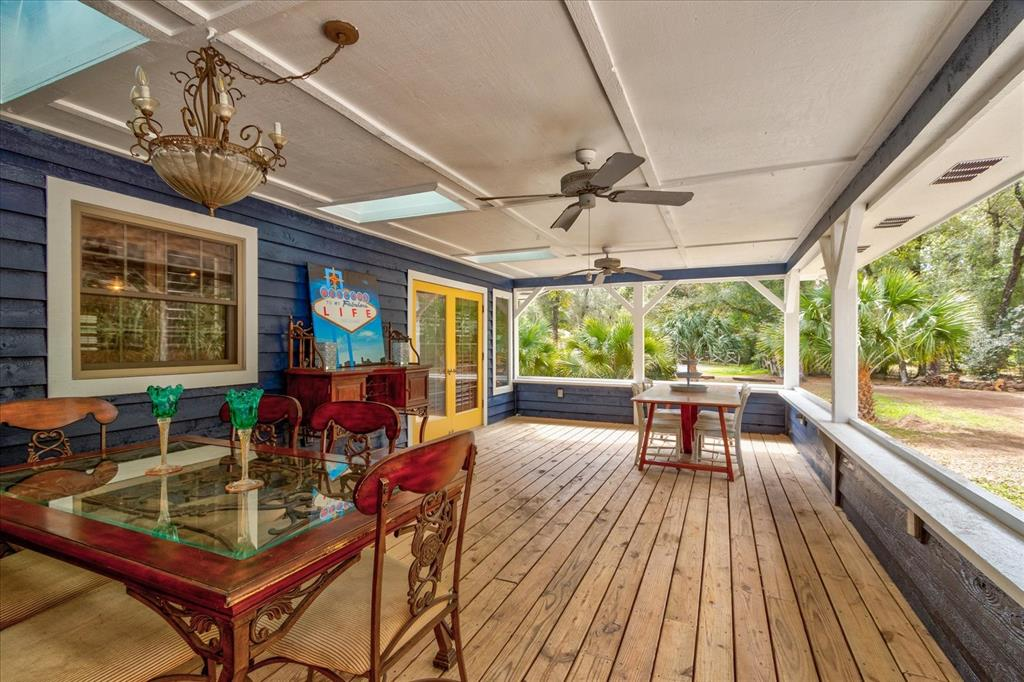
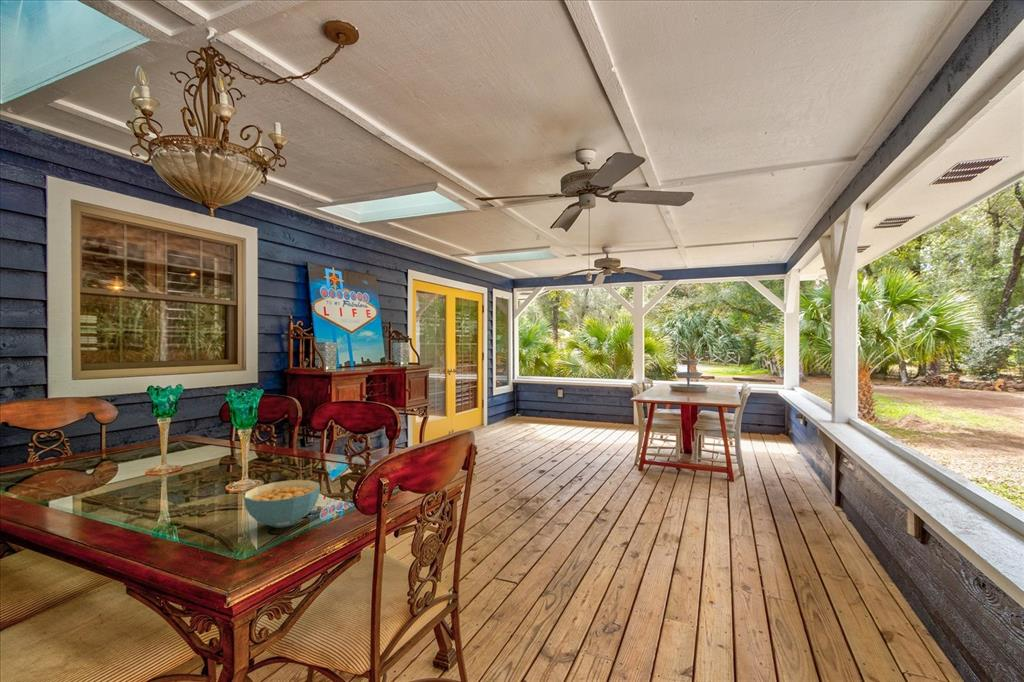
+ cereal bowl (283, 506)
